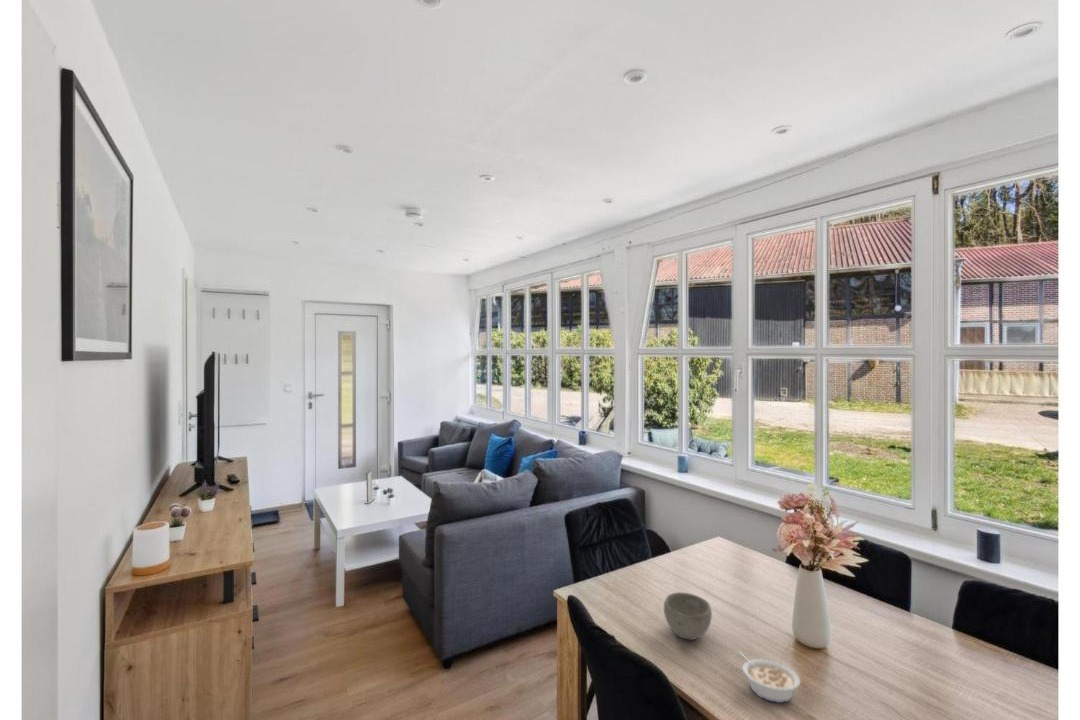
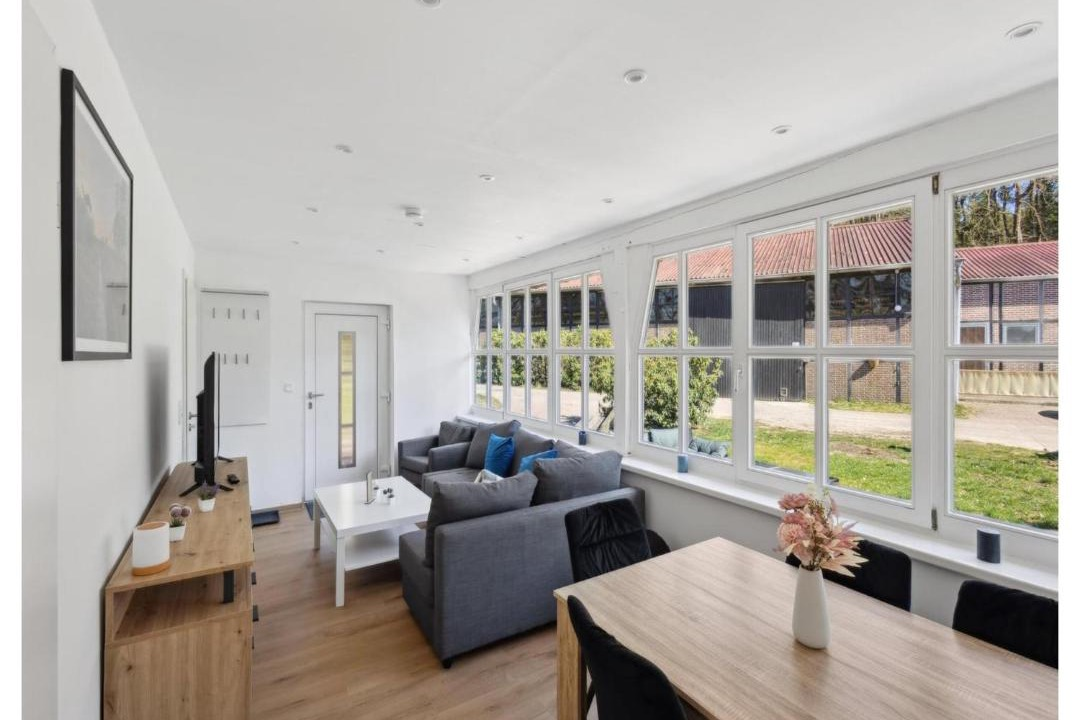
- bowl (687, 617)
- legume (768, 680)
